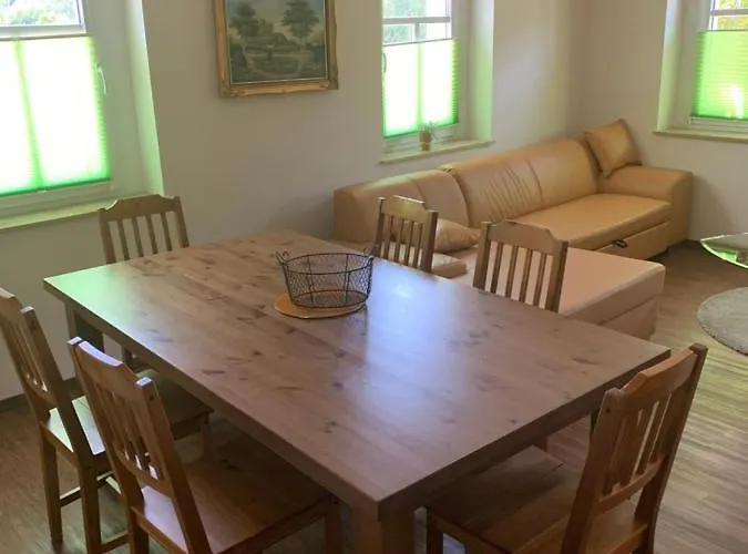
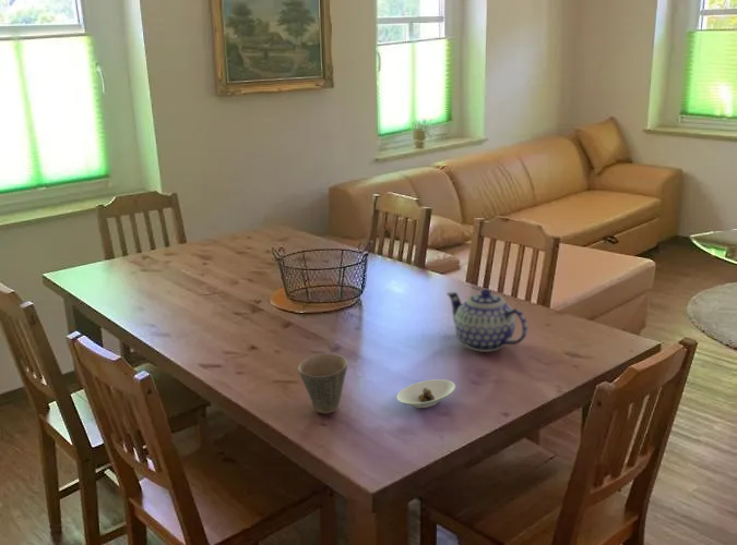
+ saucer (426, 395)
+ cup (323, 386)
+ teapot (485, 316)
